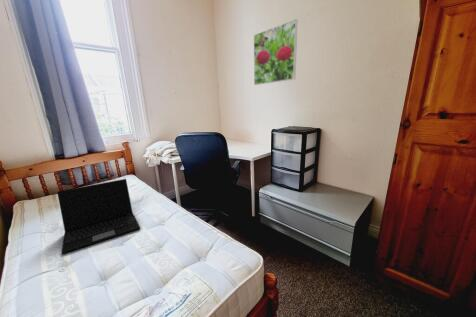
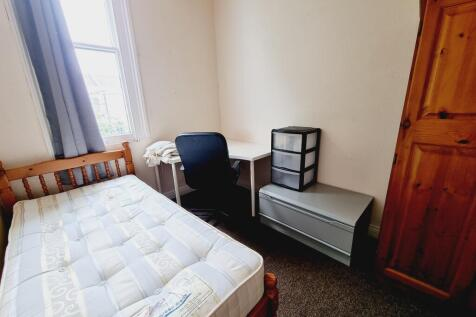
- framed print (273, 55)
- laptop (99, 210)
